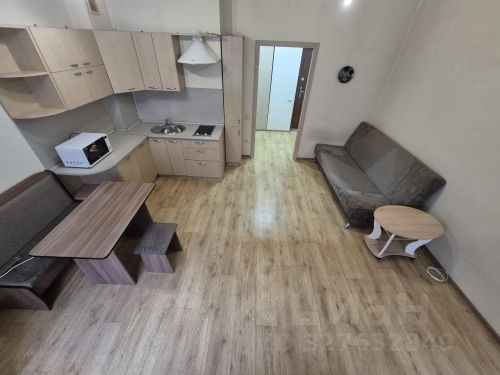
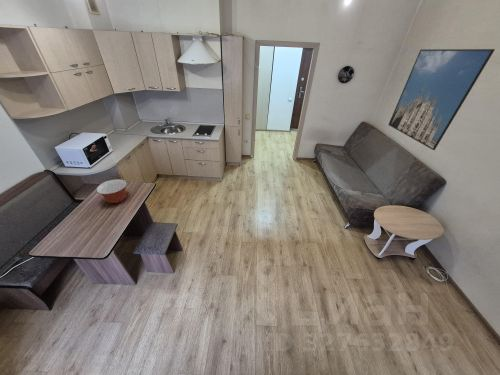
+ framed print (427, 97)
+ mixing bowl (114, 192)
